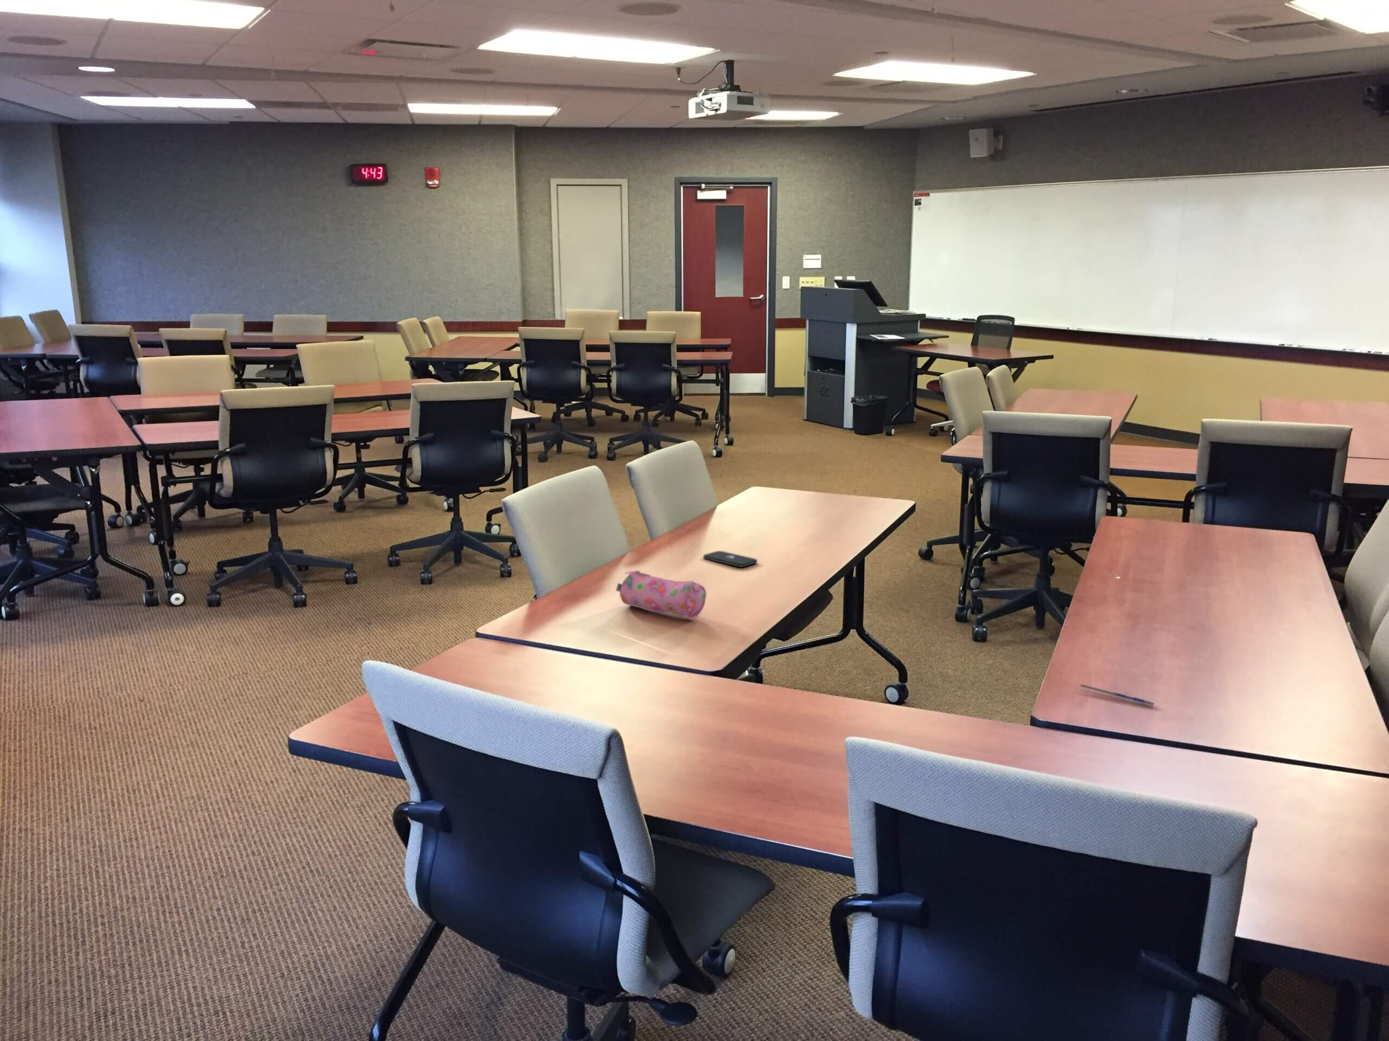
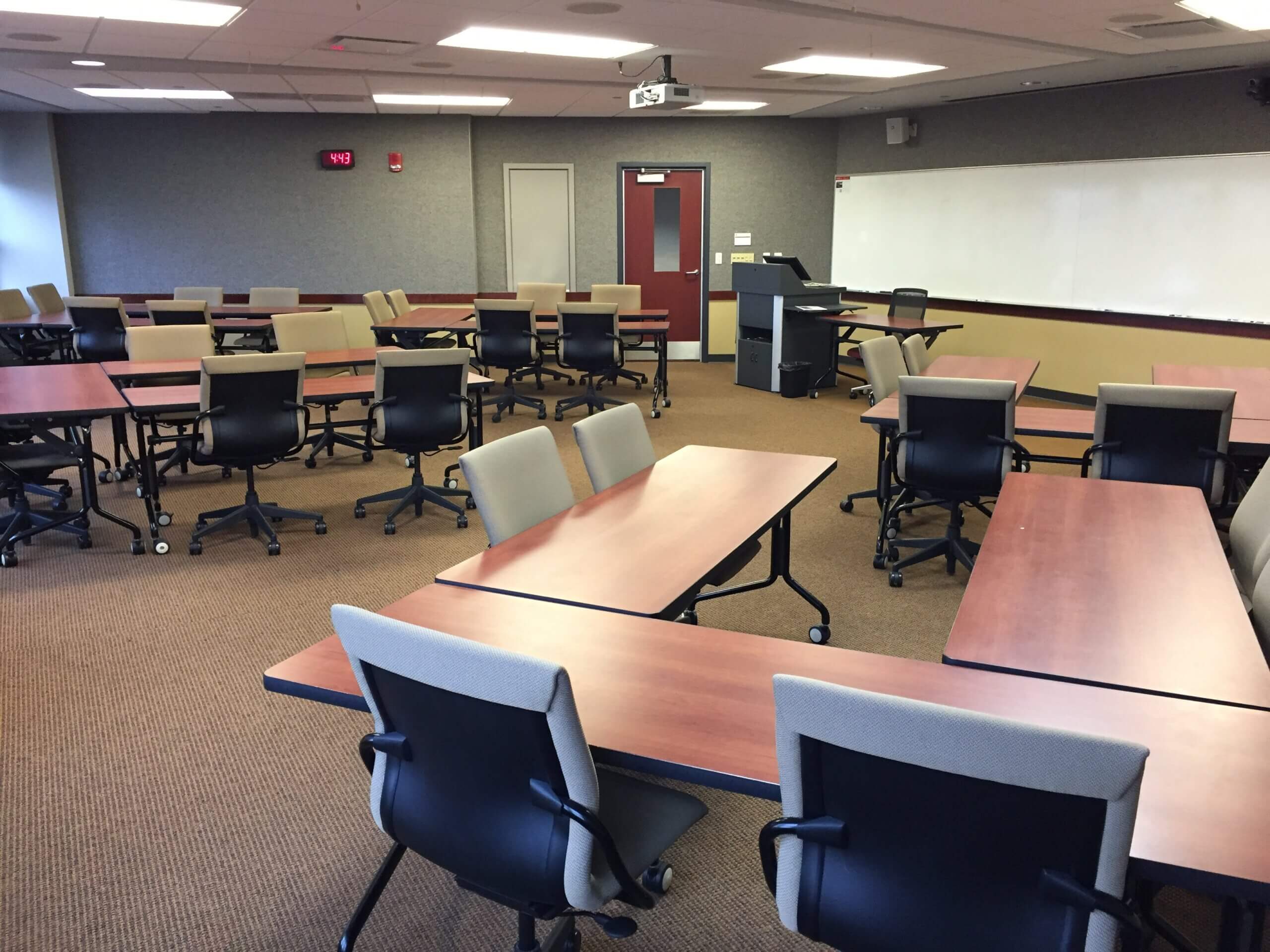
- pencil case (662, 594)
- pen (1116, 694)
- smartphone (729, 559)
